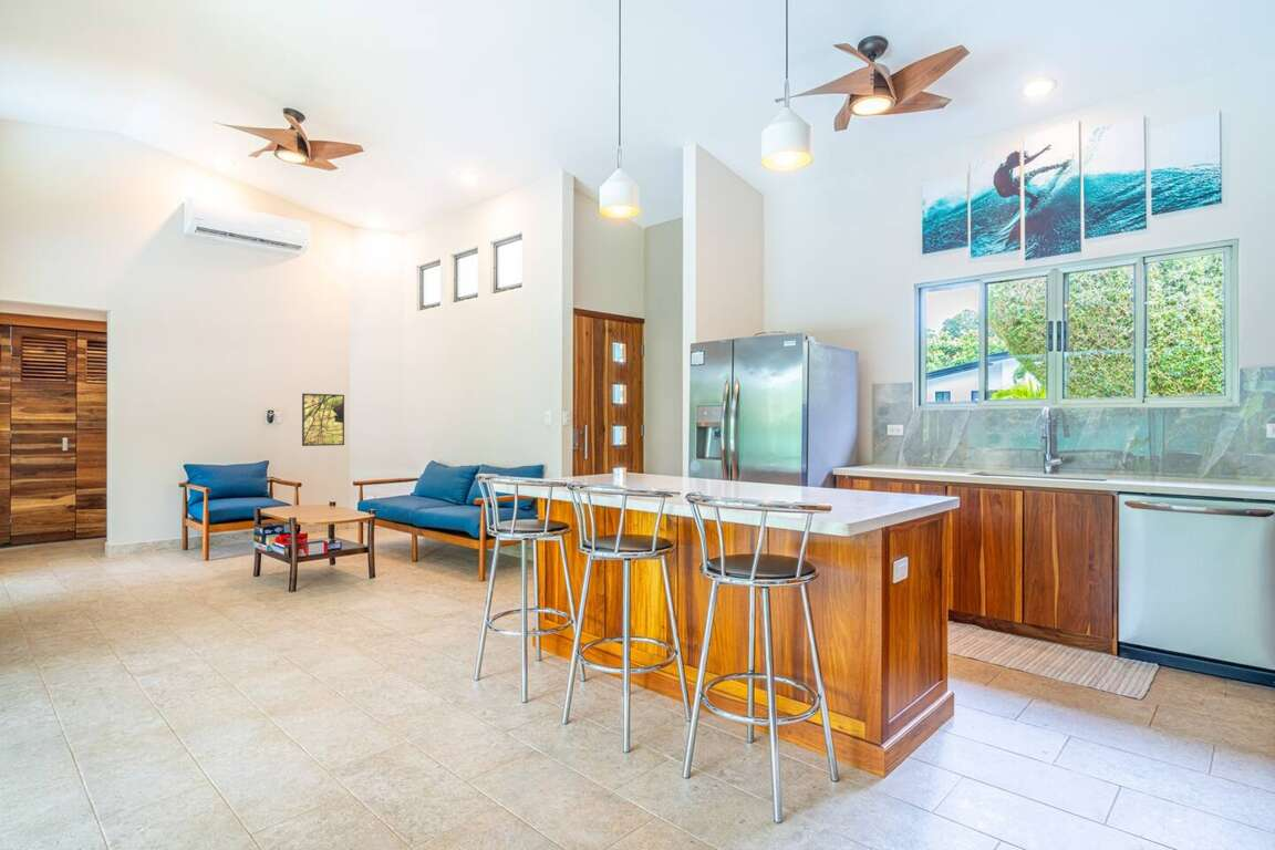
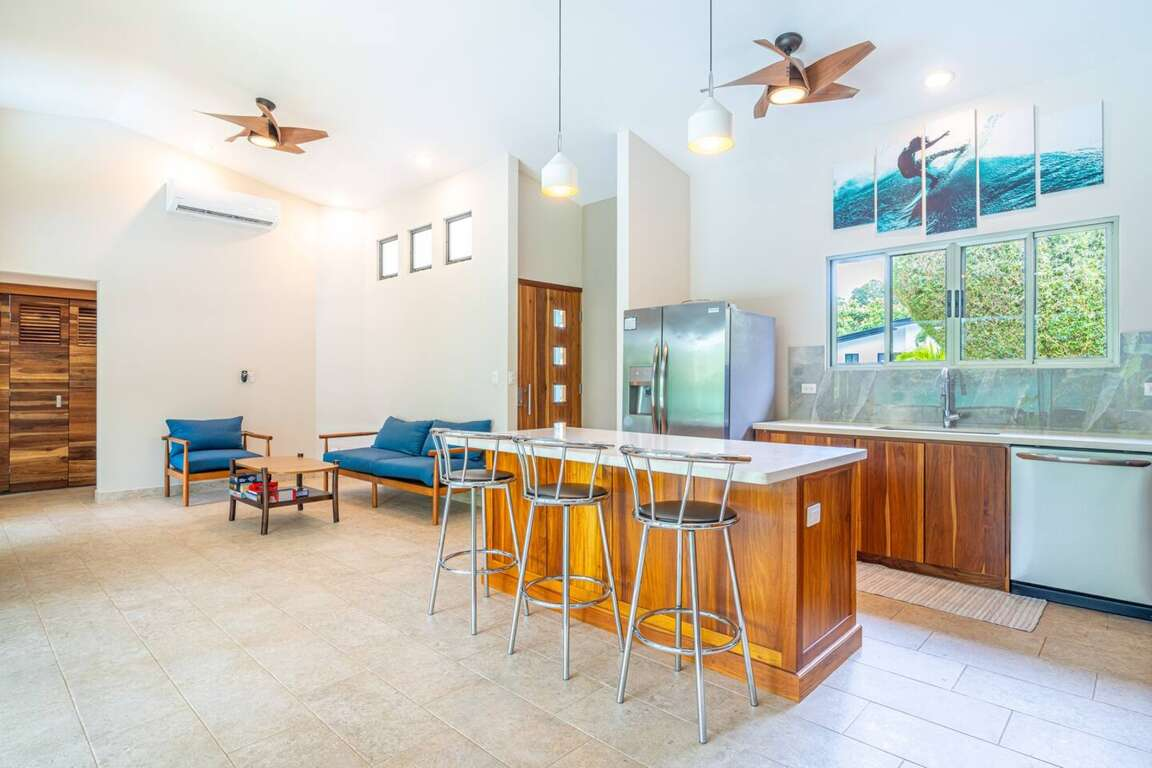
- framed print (323, 419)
